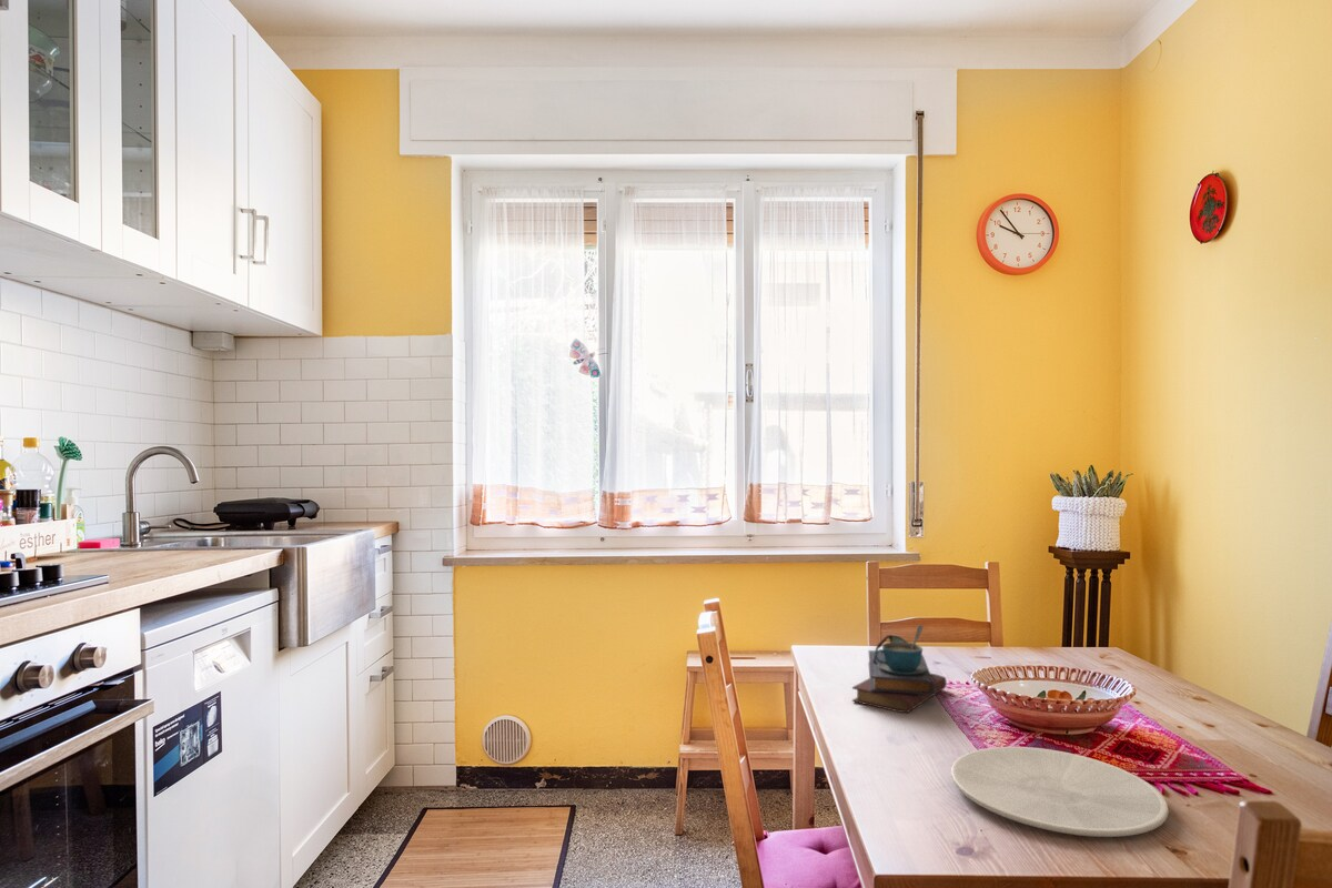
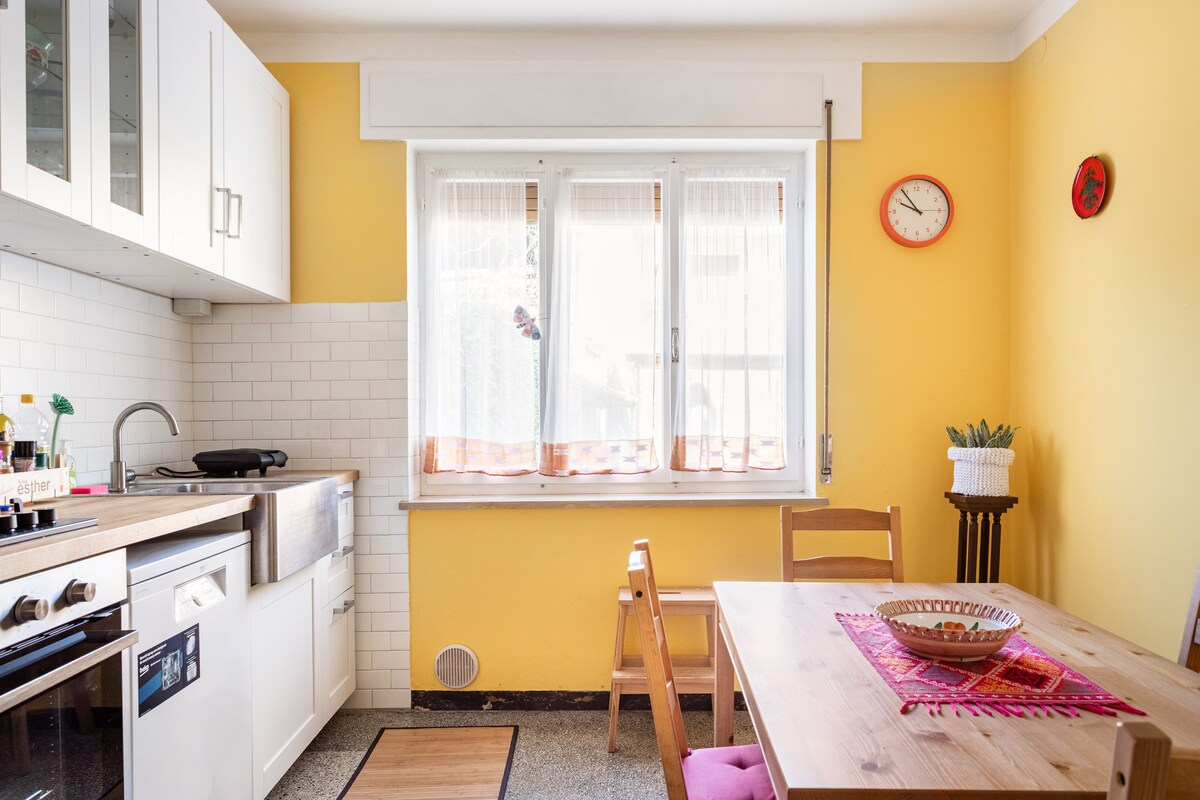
- plate (1053, 789)
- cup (898, 659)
